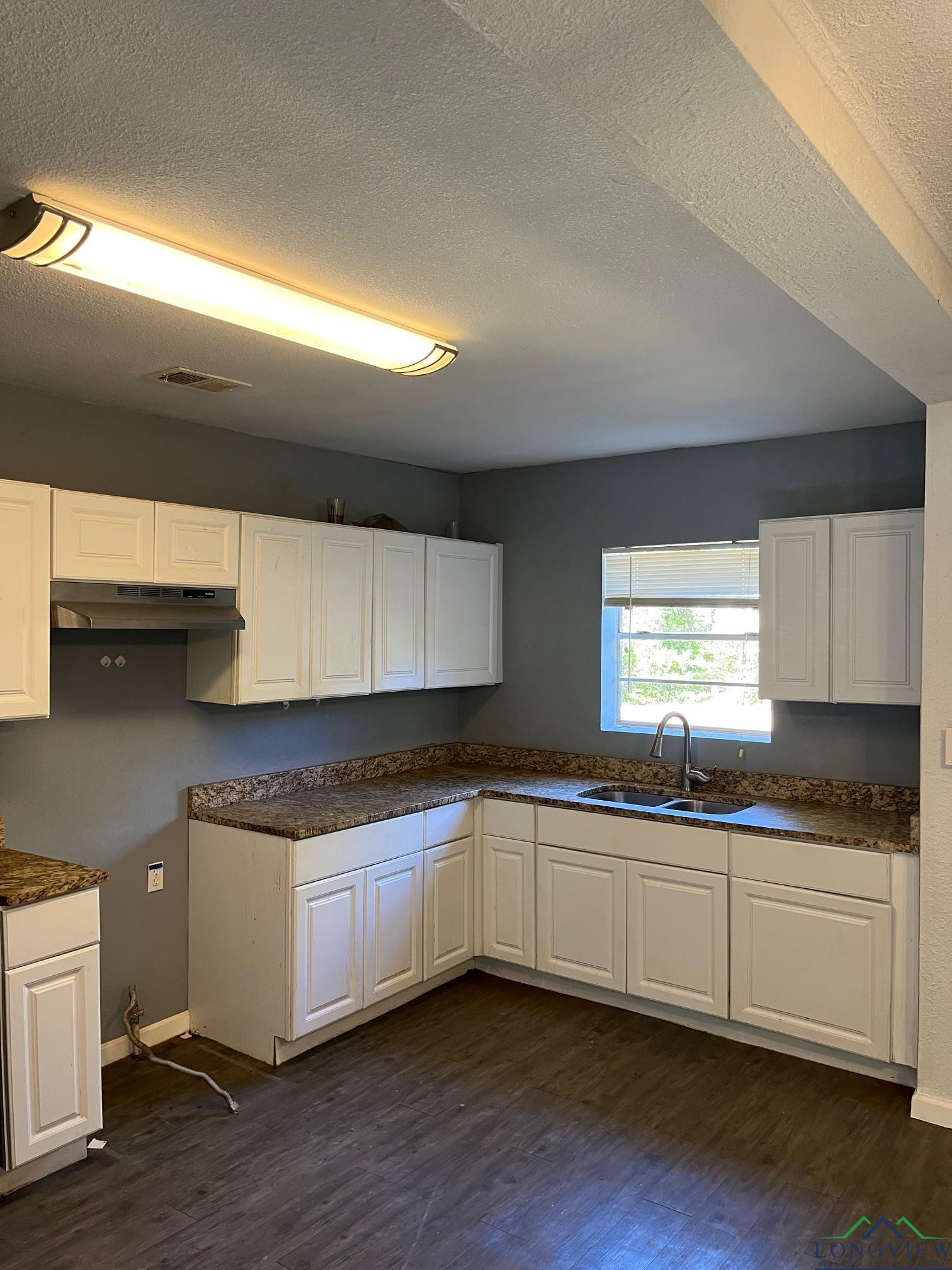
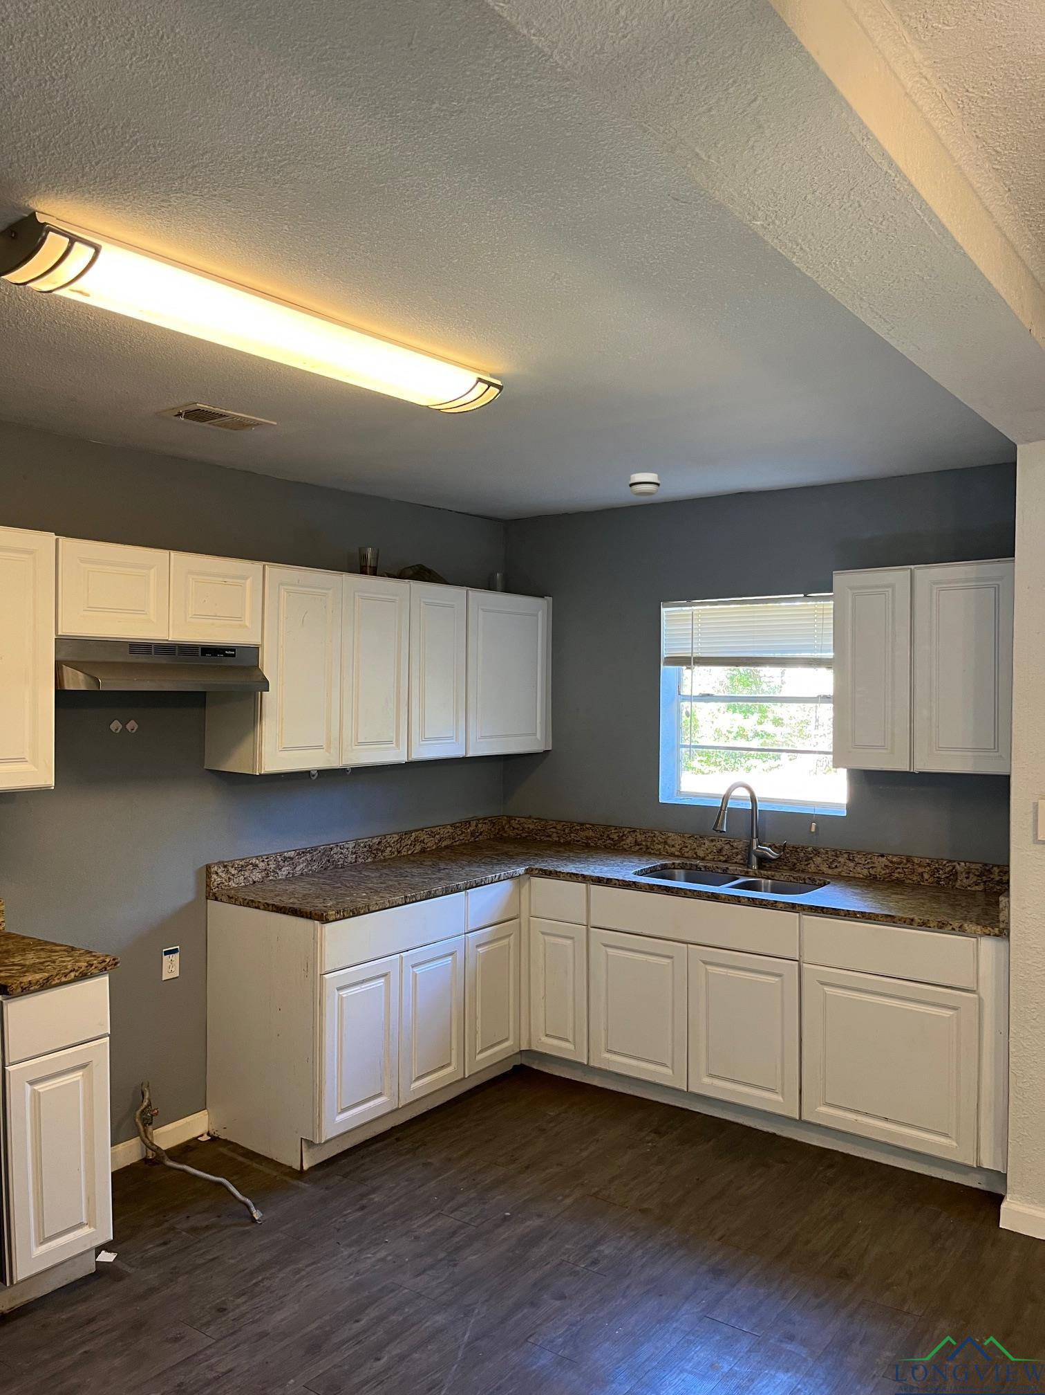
+ smoke detector (644, 484)
